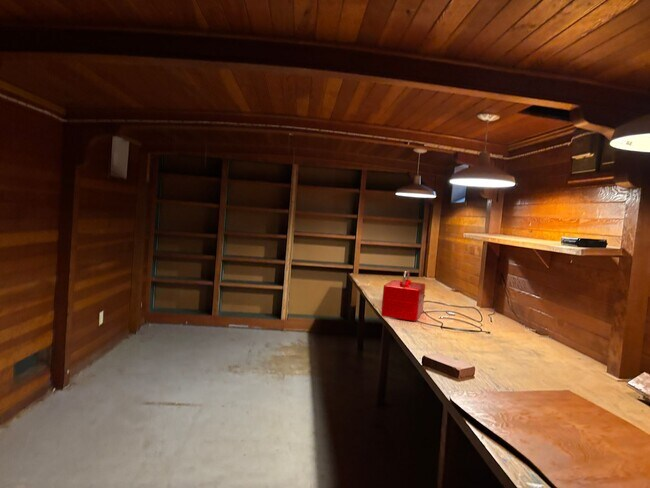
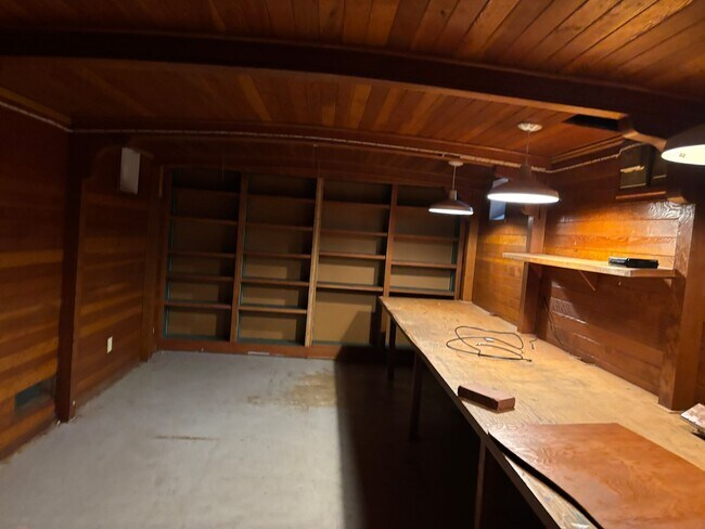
- toolbox (404, 292)
